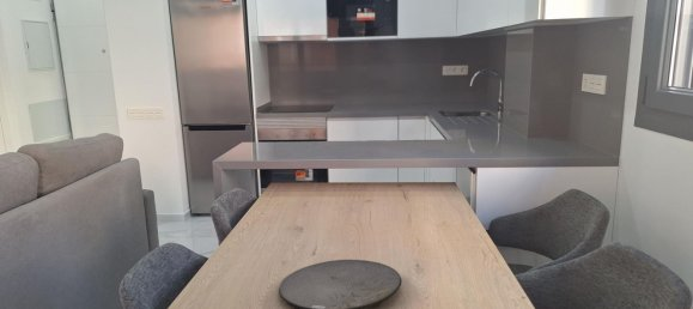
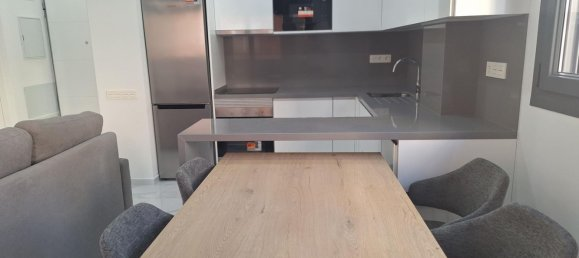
- plate (340, 283)
